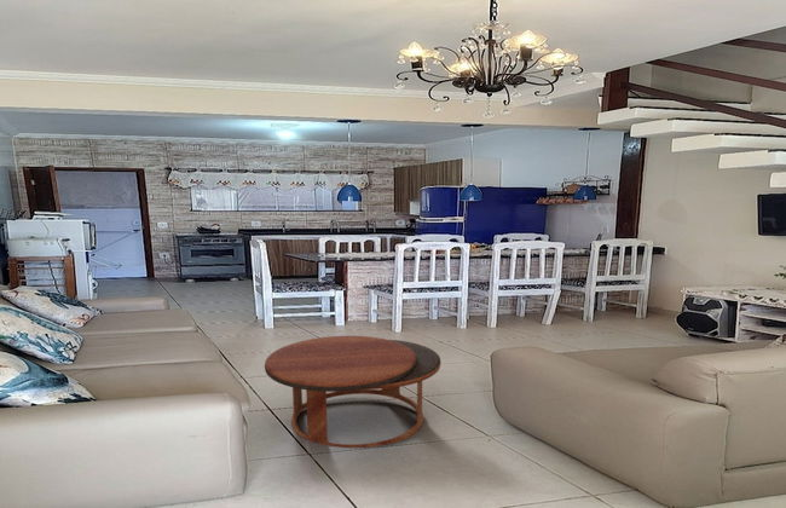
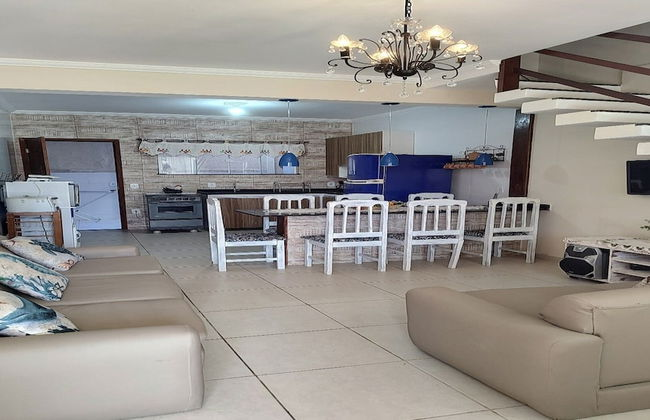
- coffee table (354, 387)
